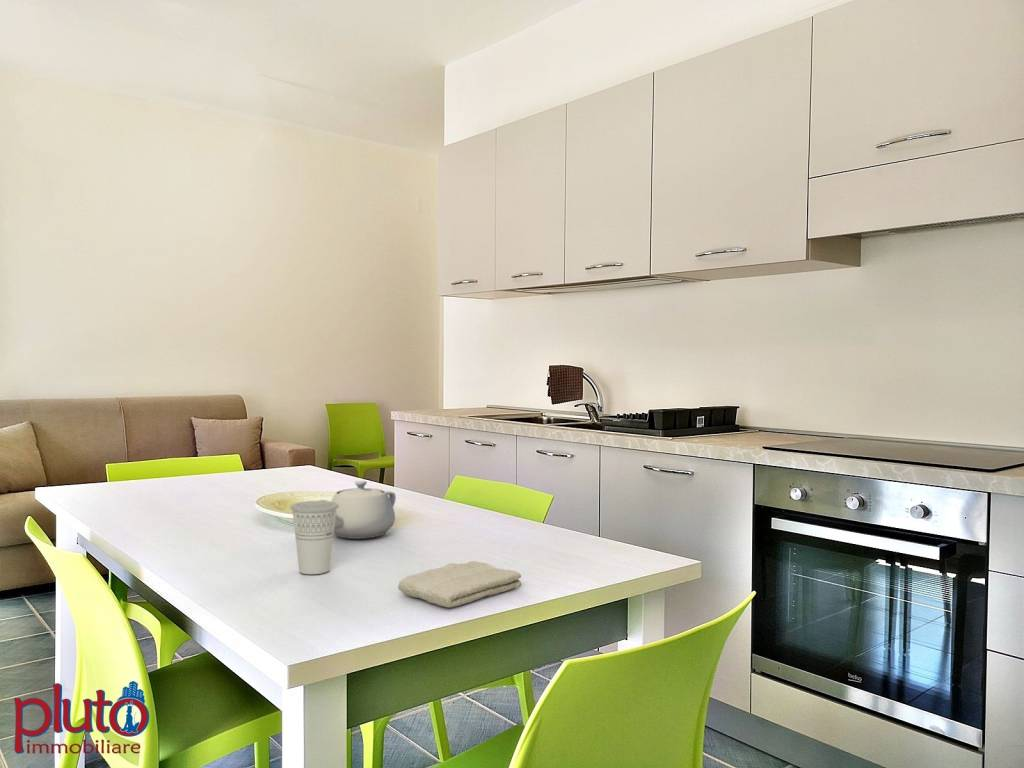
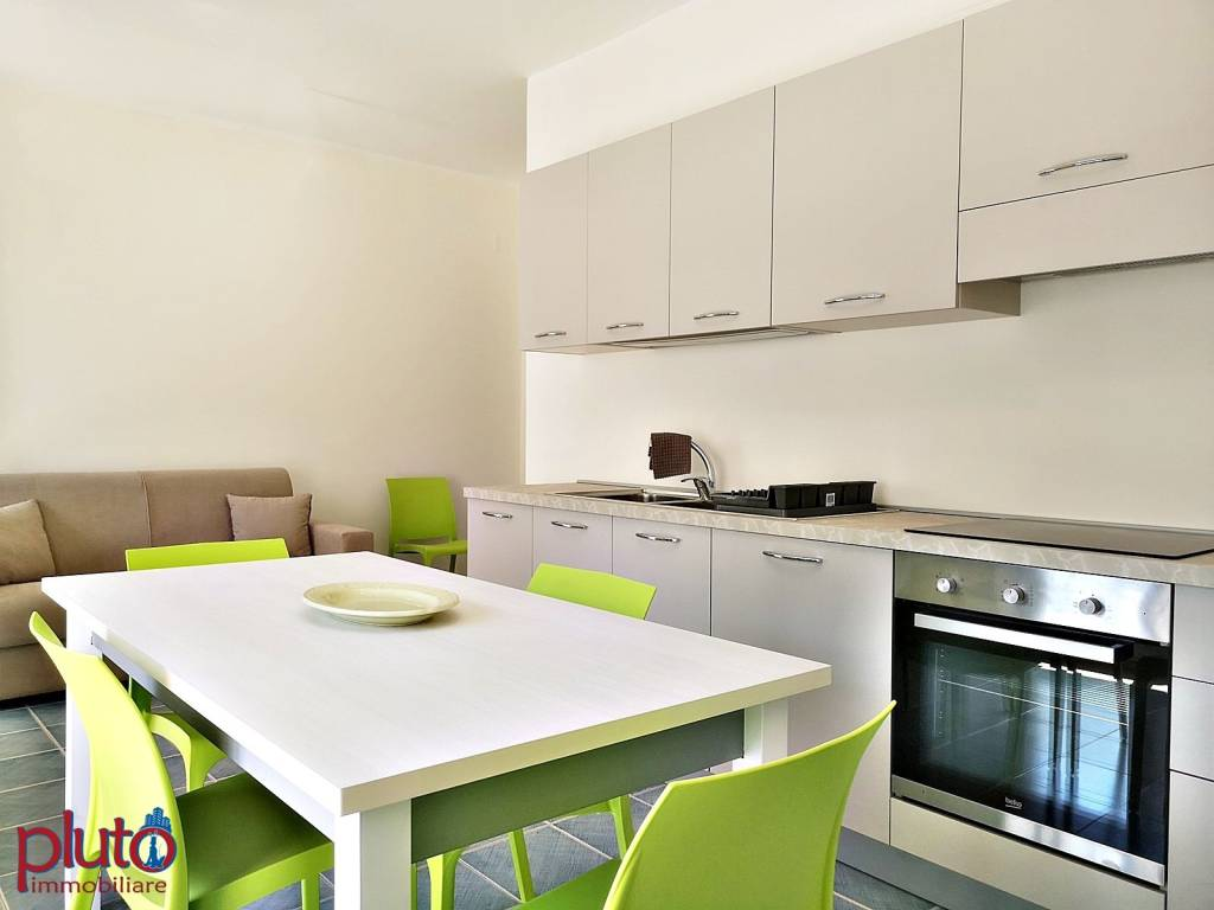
- teapot (359, 508)
- washcloth (462, 581)
- cup (314, 536)
